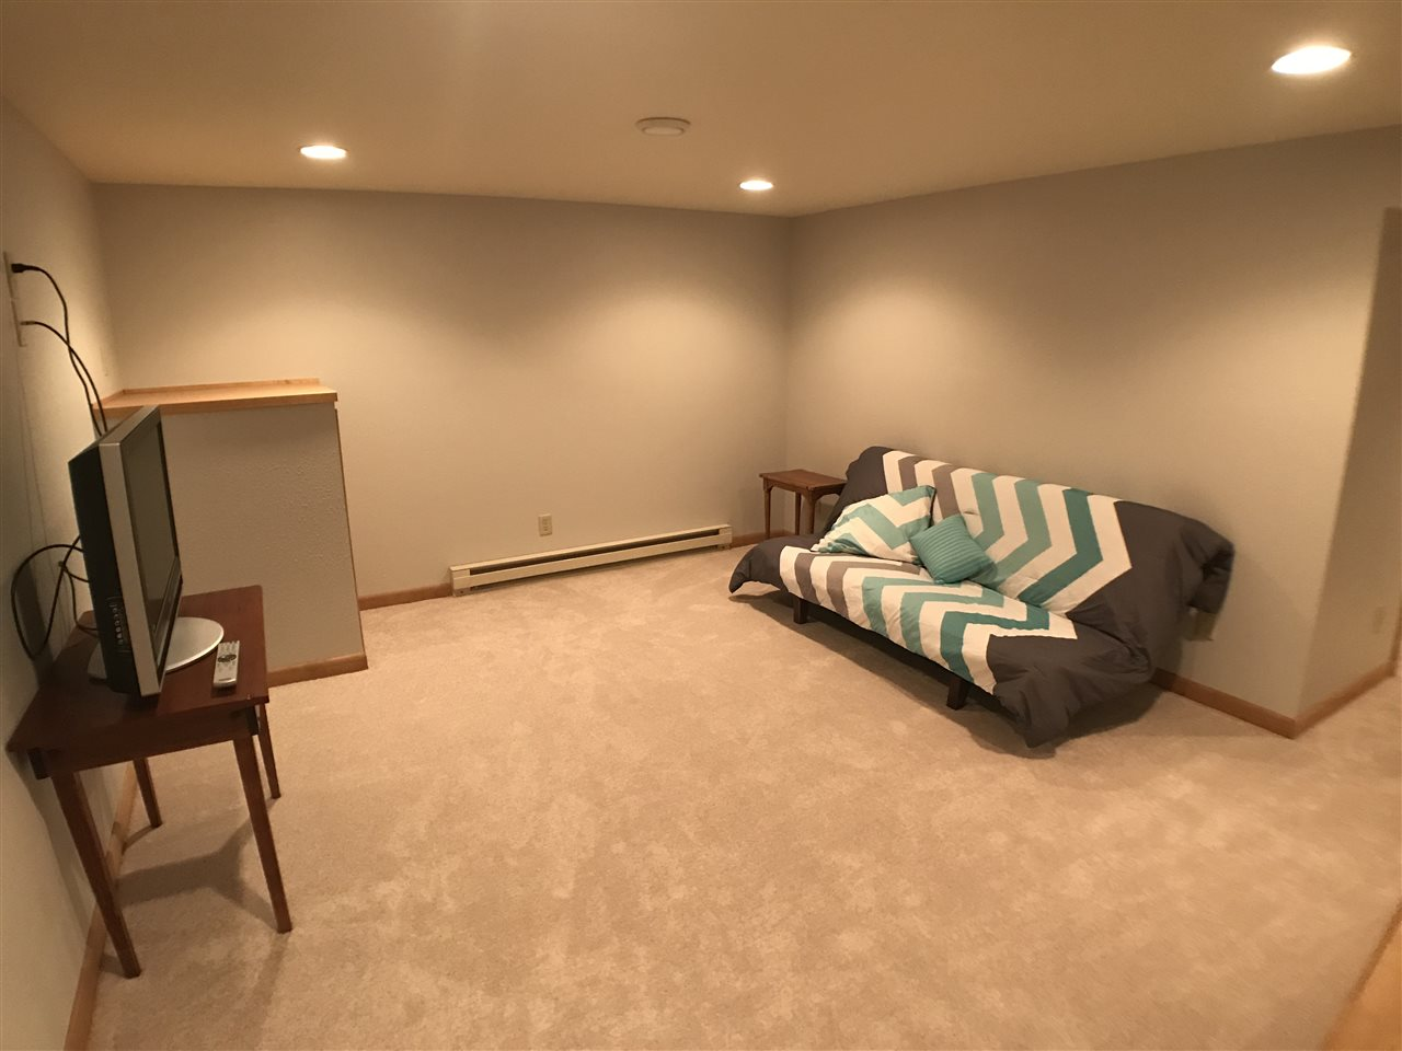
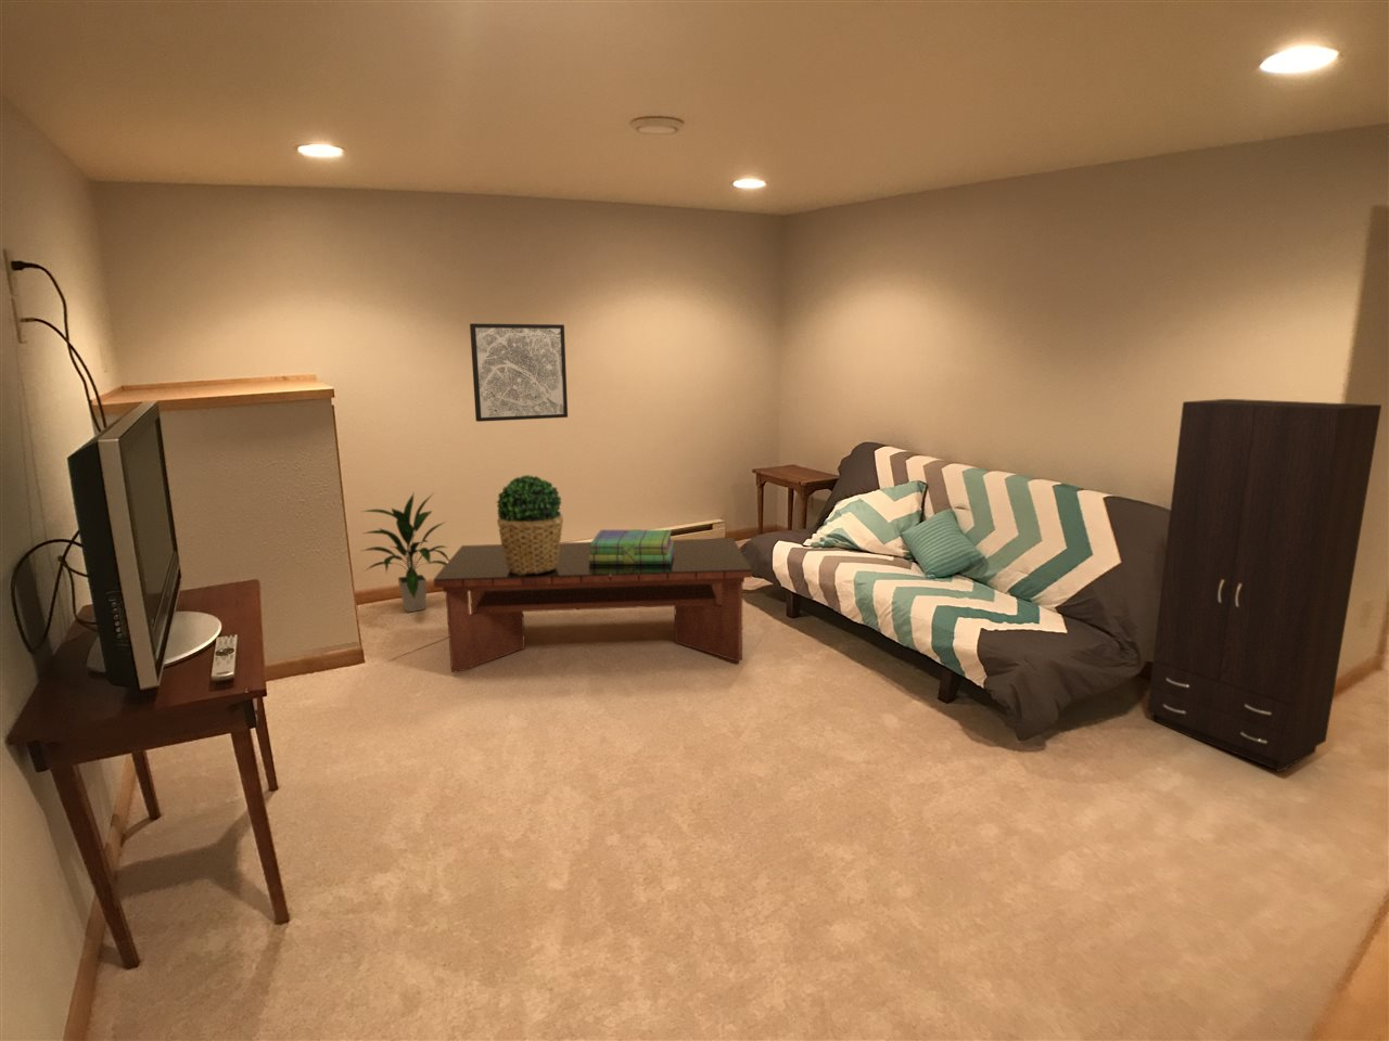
+ indoor plant (407, 552)
+ stack of books (632, 546)
+ wall art (520, 372)
+ coffee table (599, 600)
+ cabinet (1252, 577)
+ potted plant (529, 522)
